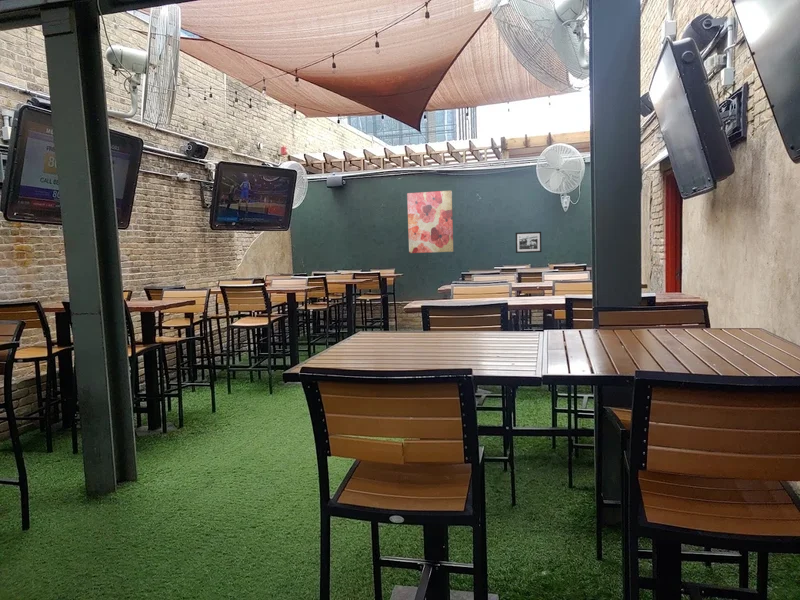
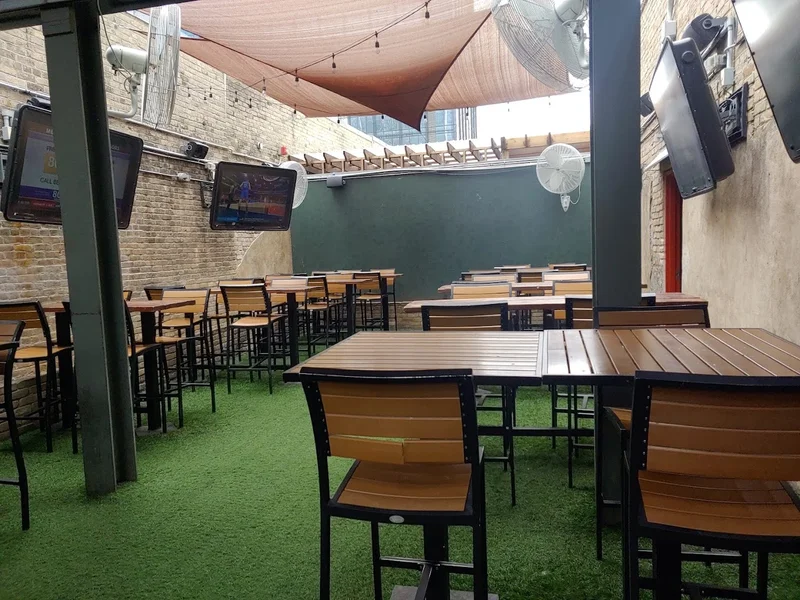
- picture frame (528, 242)
- wall art (430, 222)
